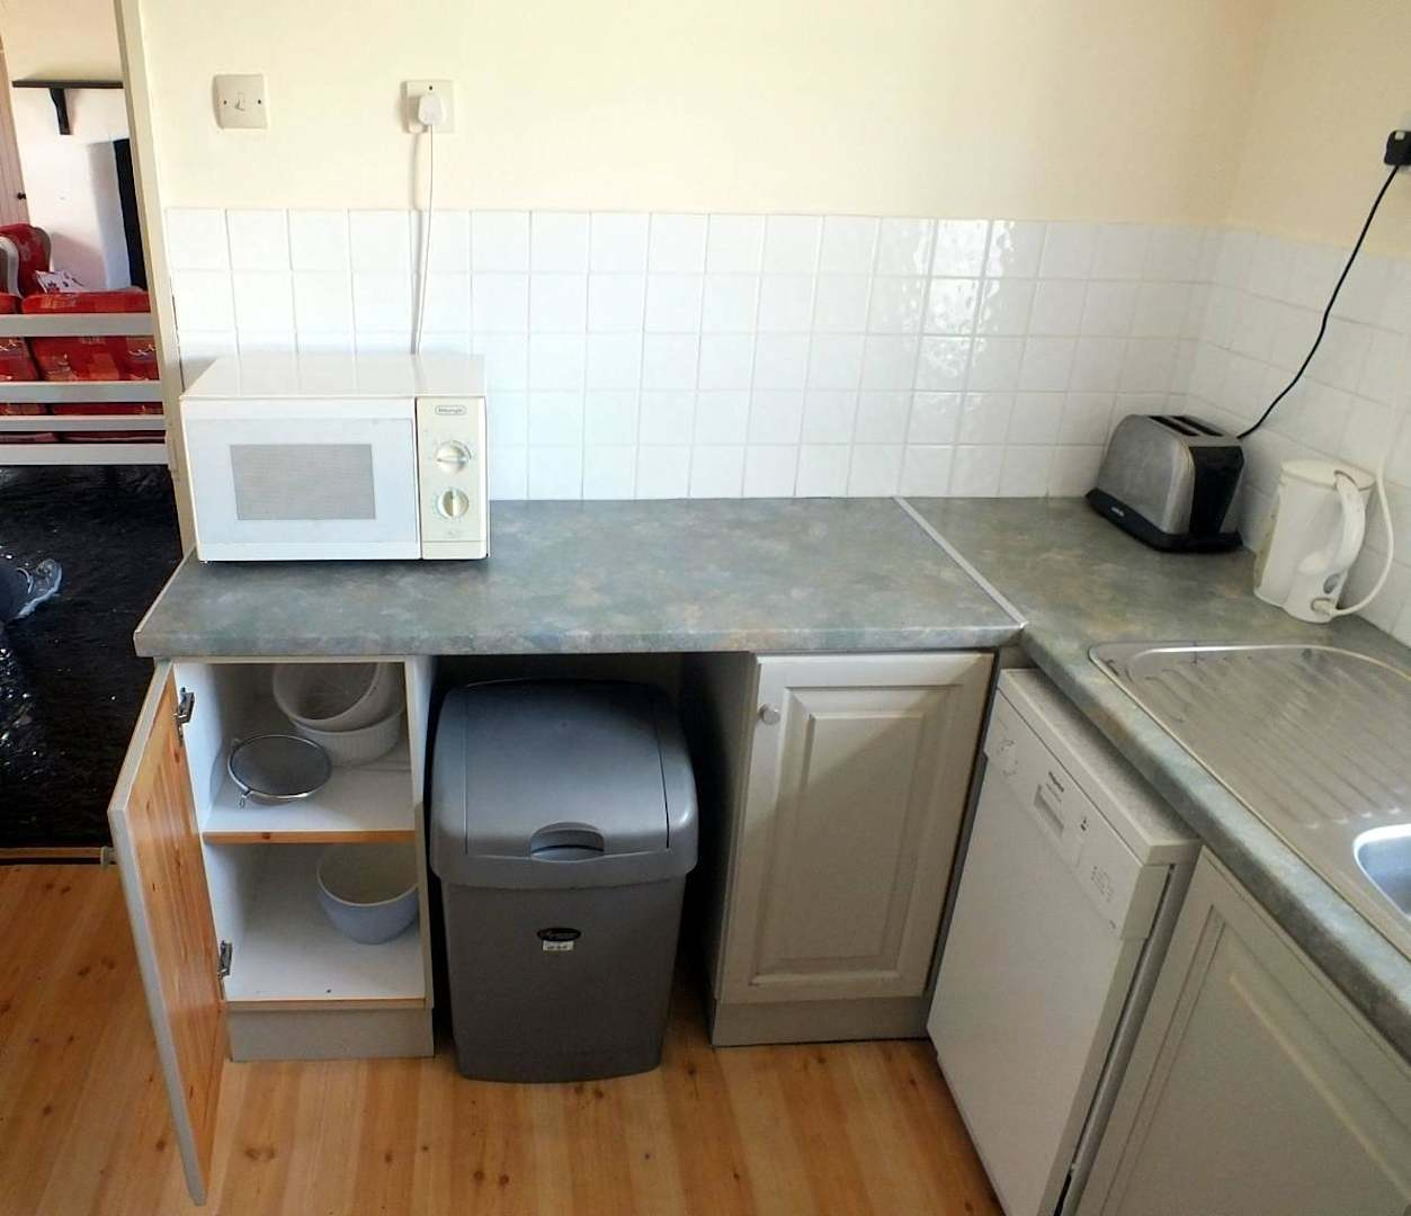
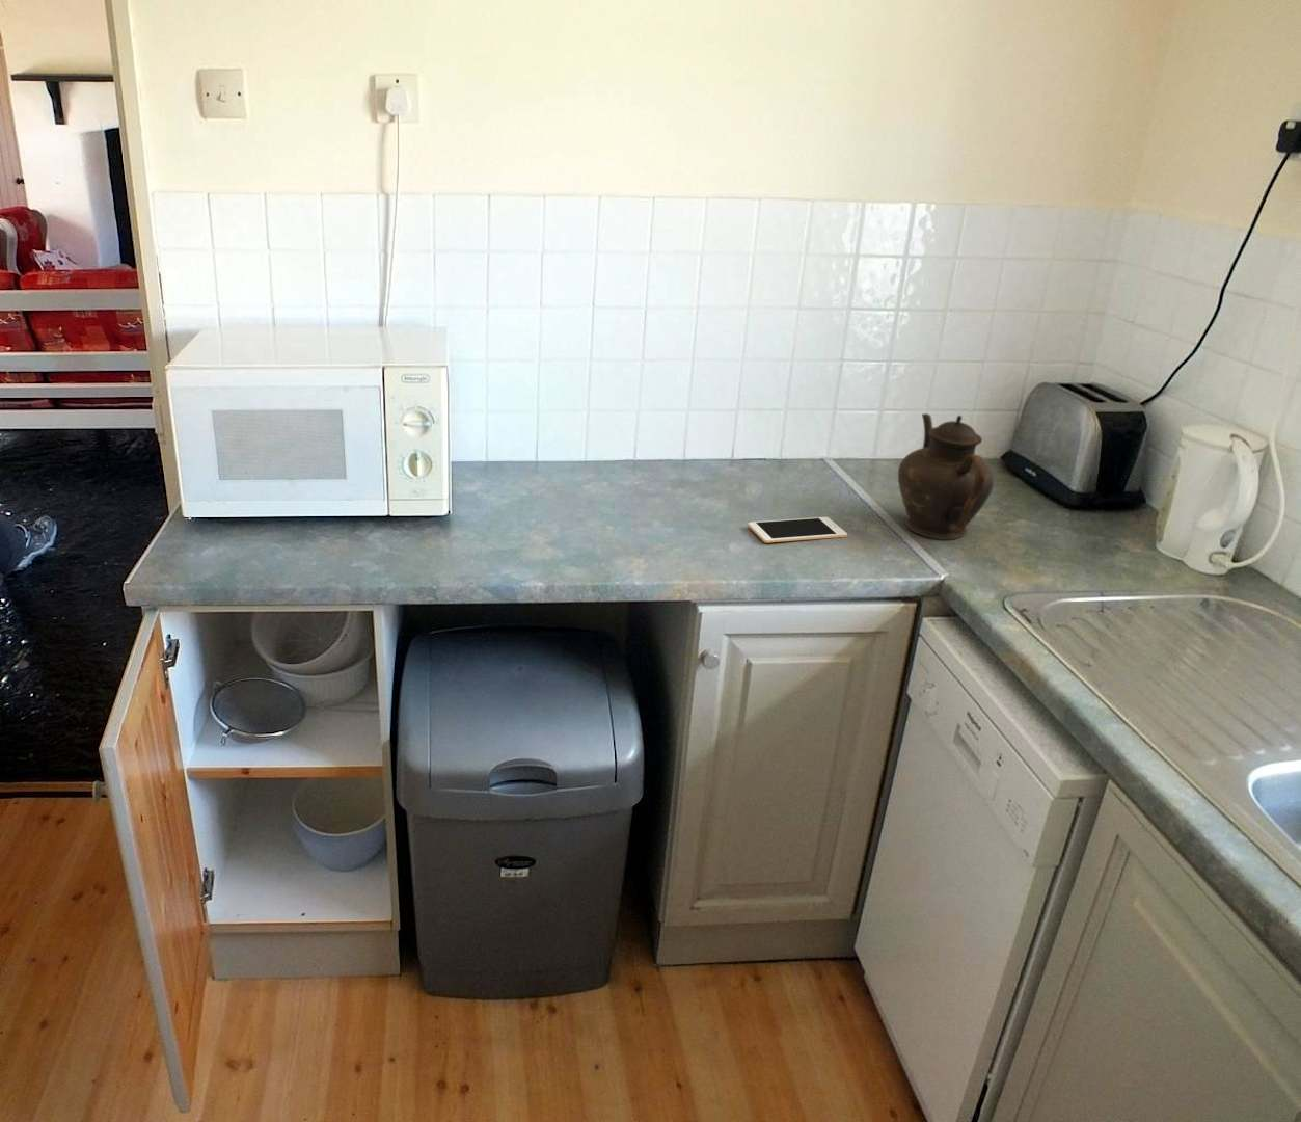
+ cell phone (798, 529)
+ teapot (946, 469)
